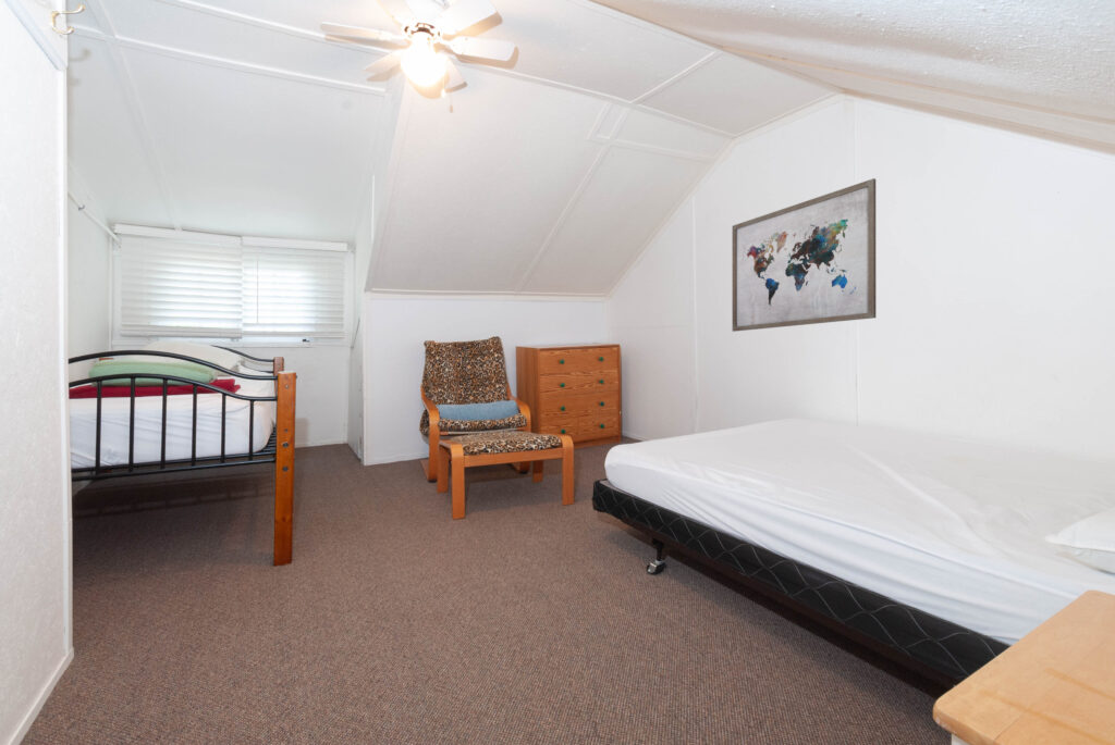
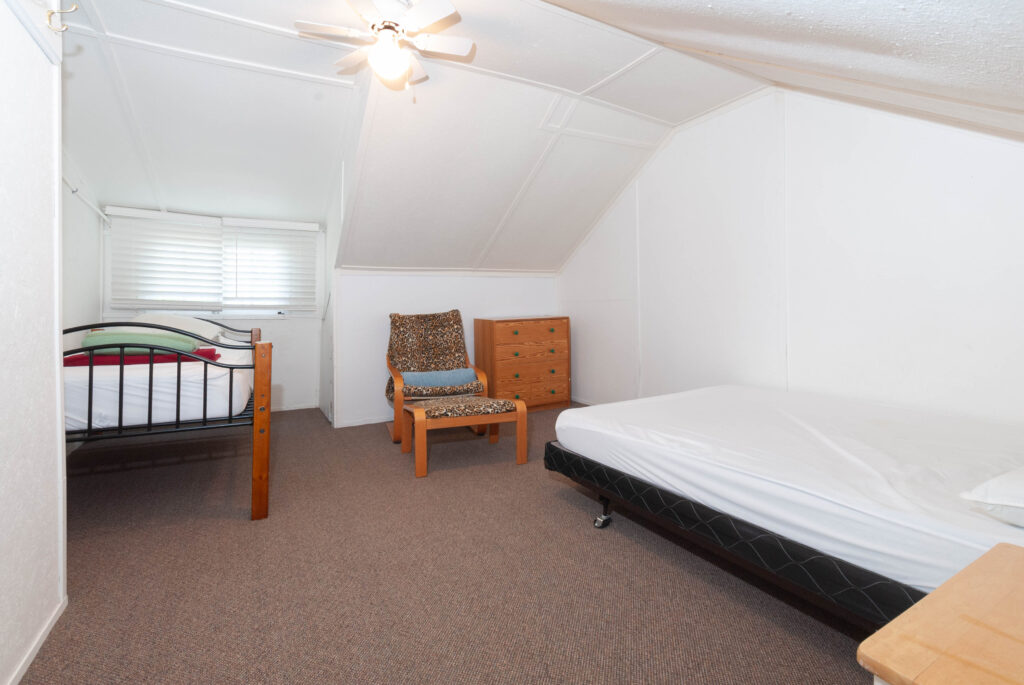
- wall art (794, 265)
